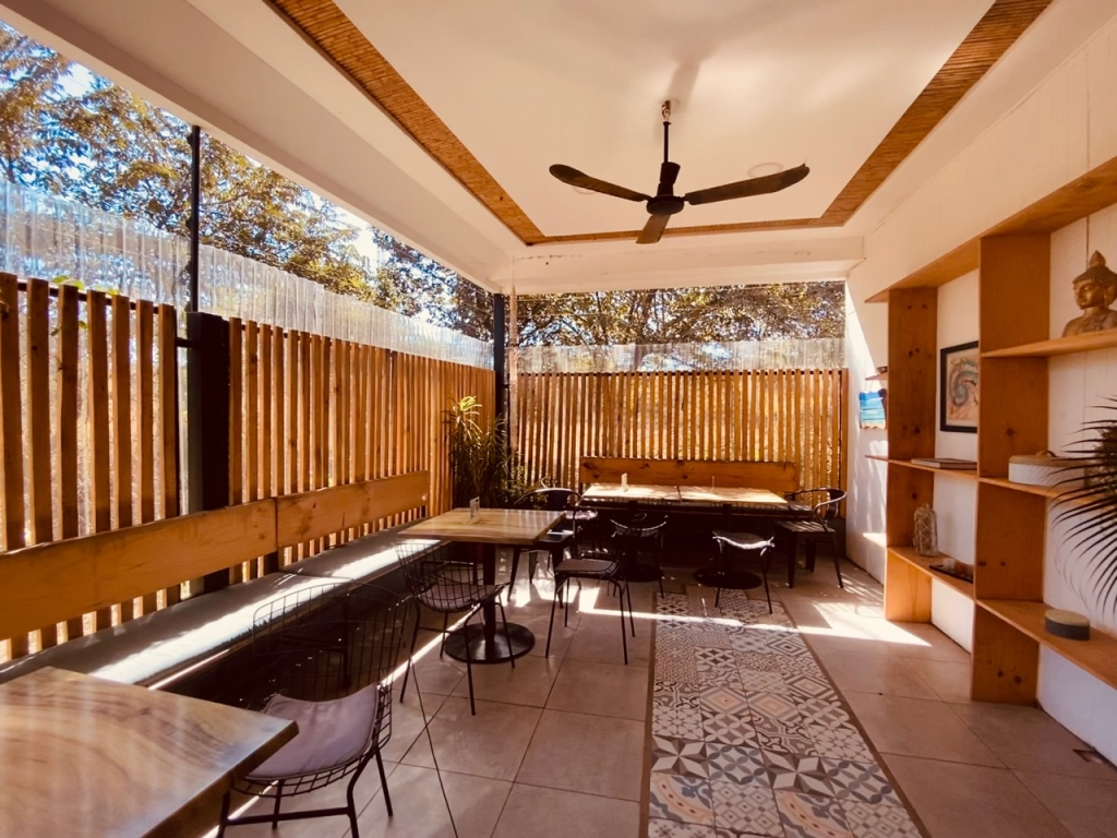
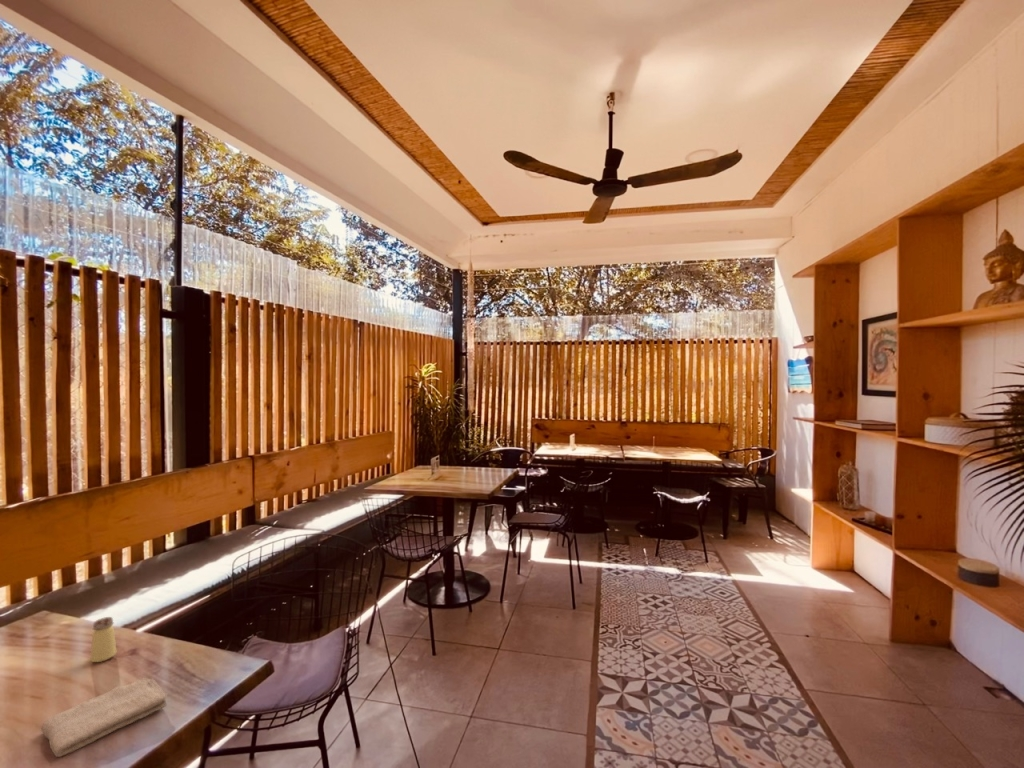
+ saltshaker (103, 638)
+ washcloth (108, 712)
